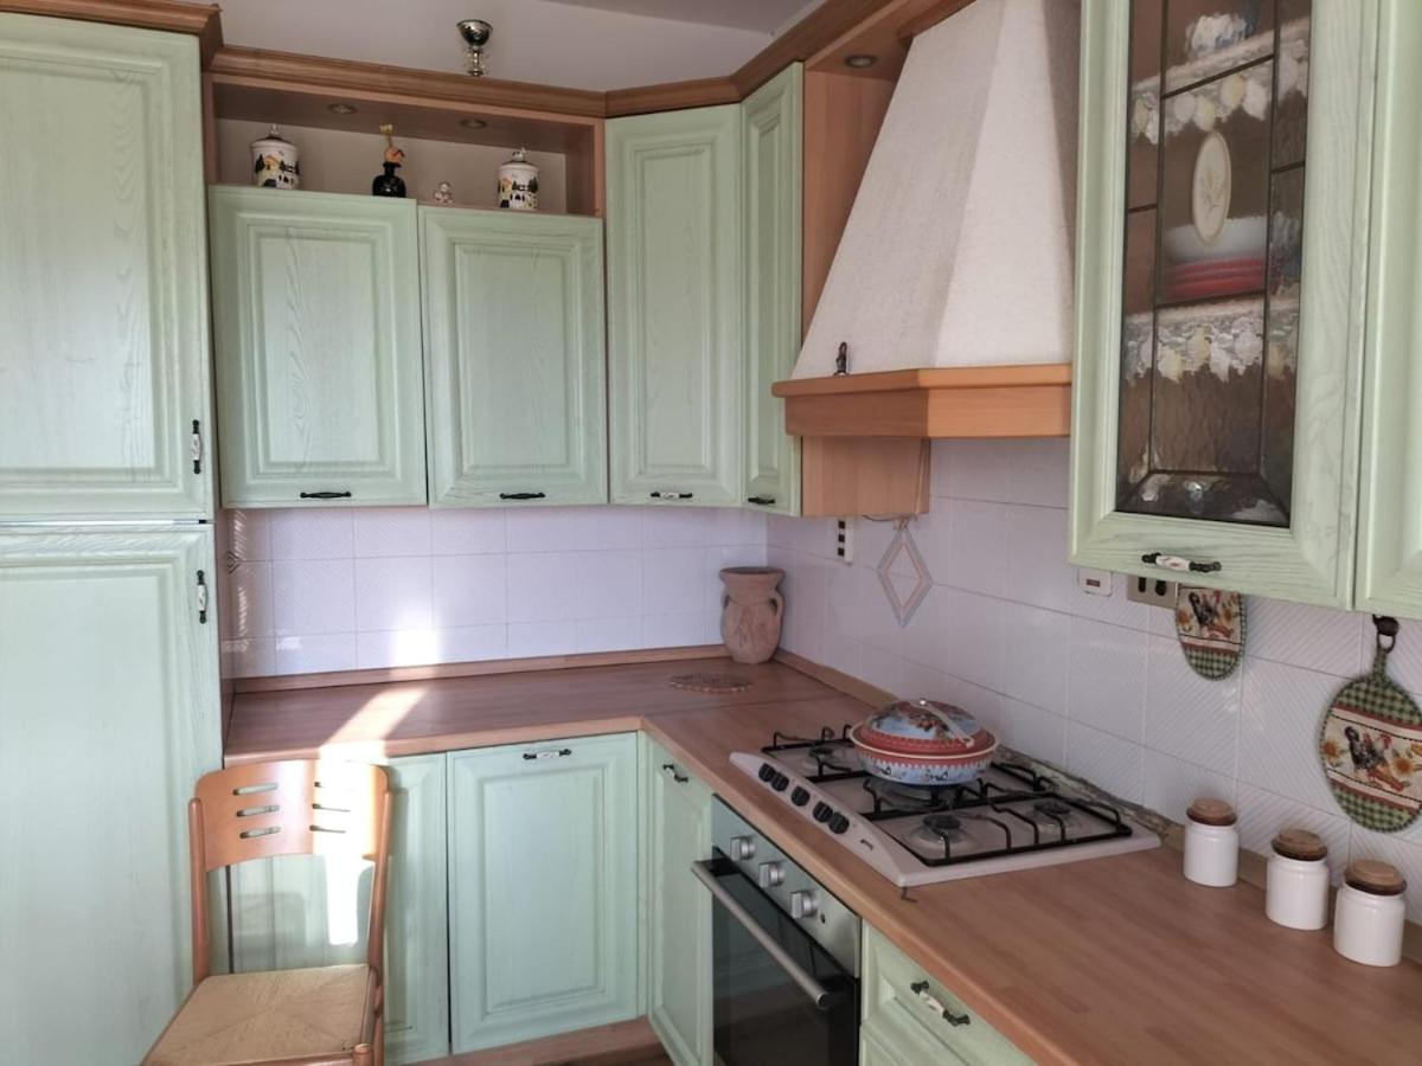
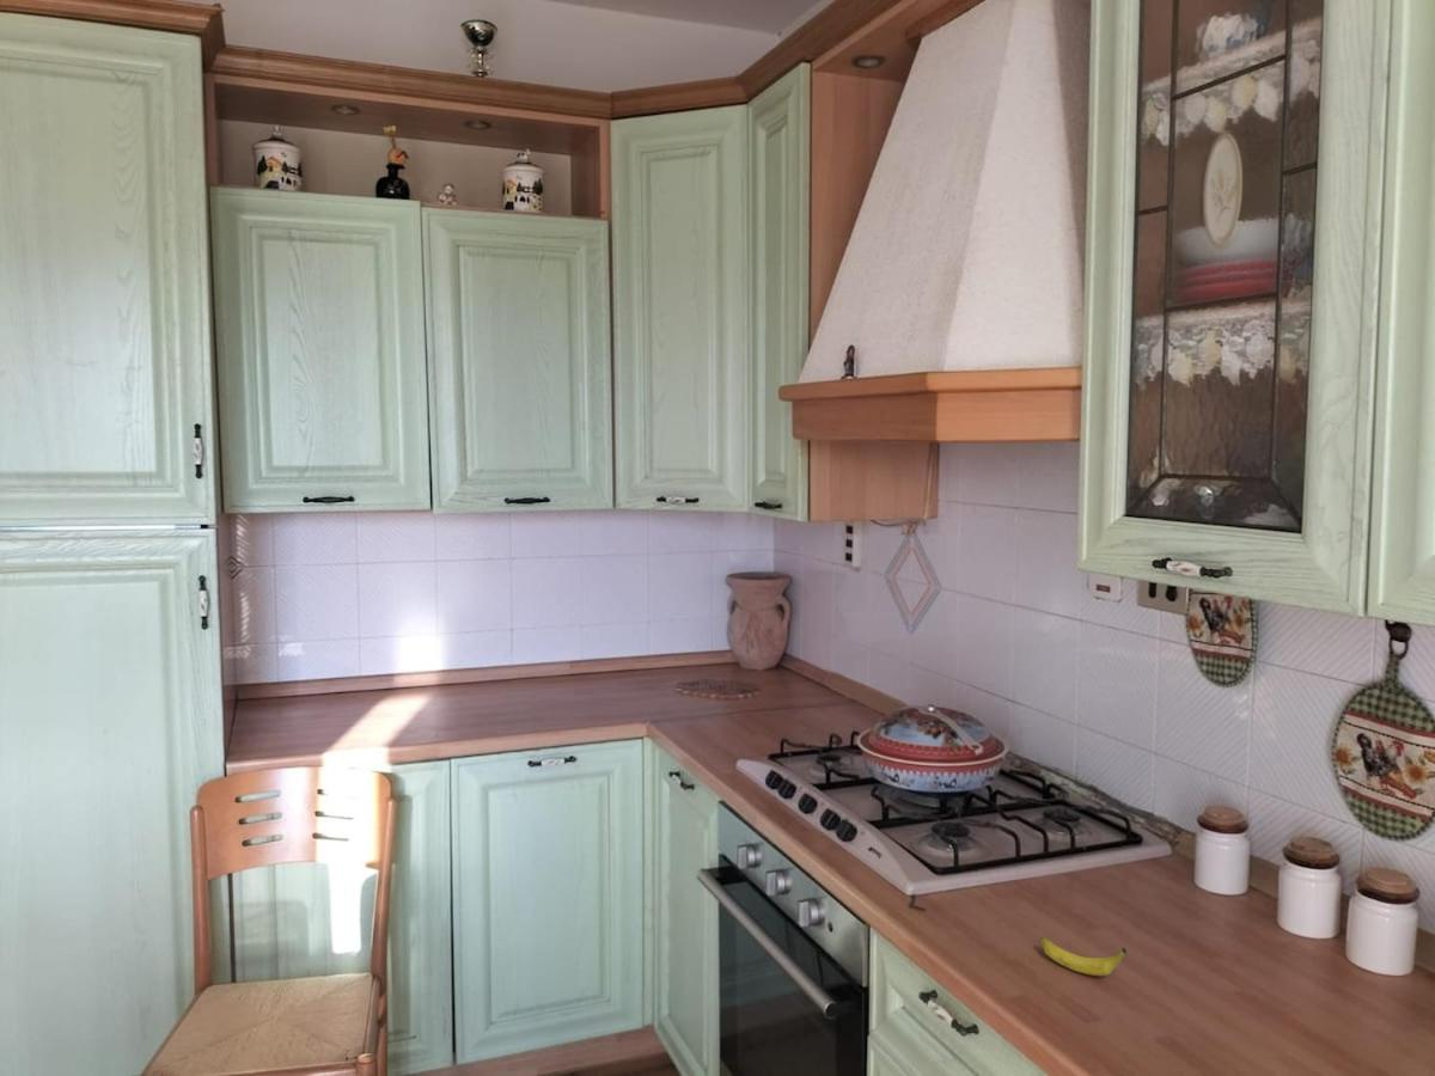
+ banana (1081, 956)
